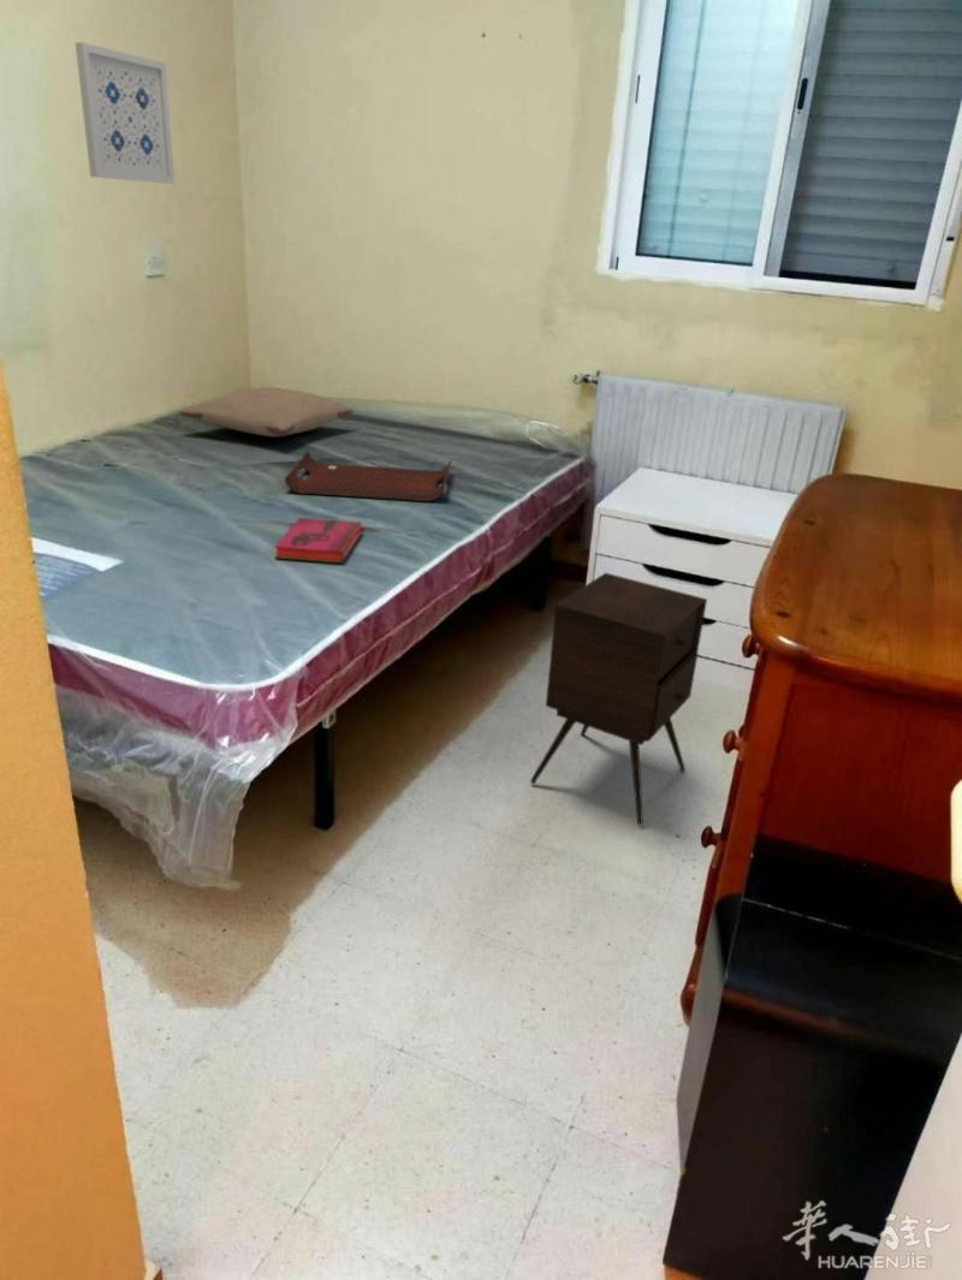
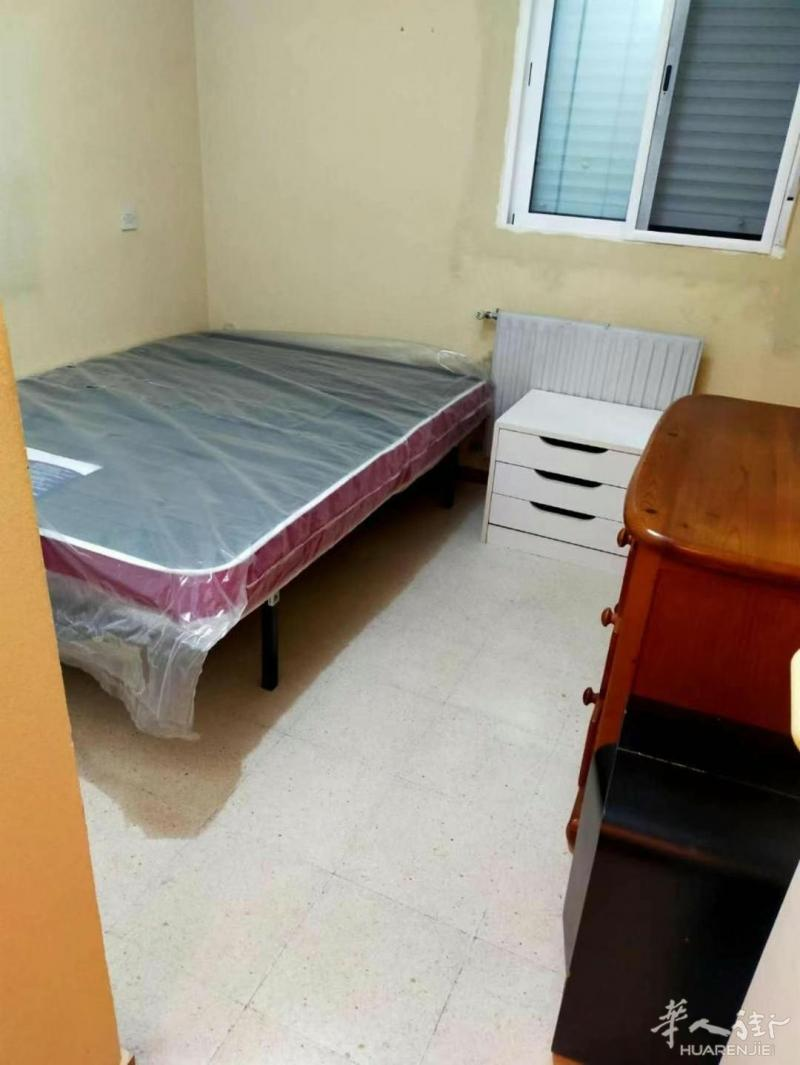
- serving tray (372, 475)
- wall art (129, 118)
- side table (622, 692)
- pillow (268, 412)
- hardback book (320, 538)
